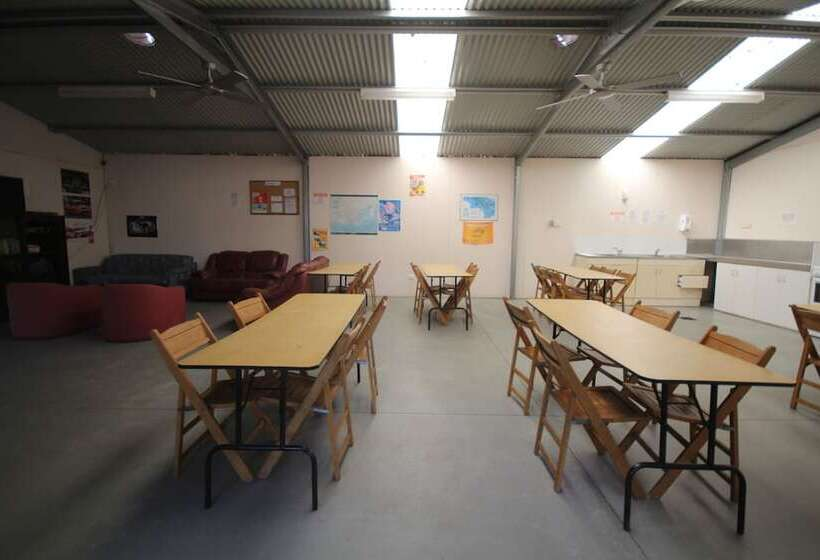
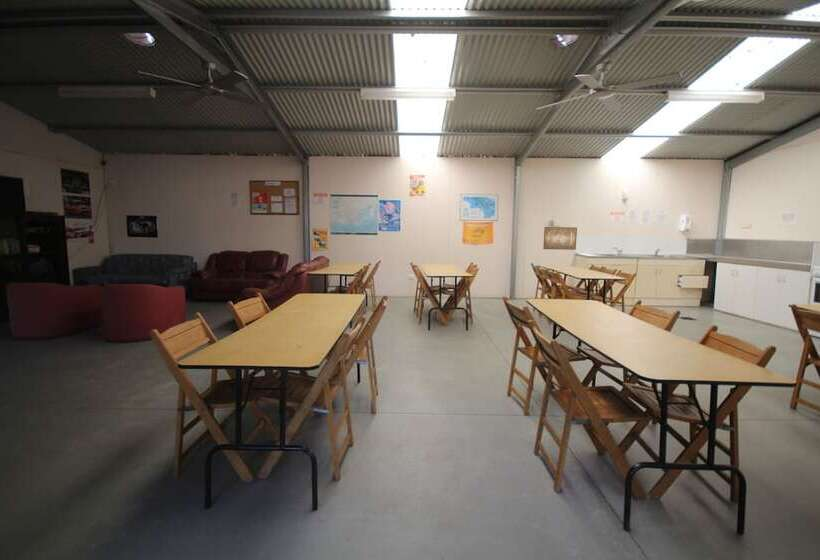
+ wall art (560, 238)
